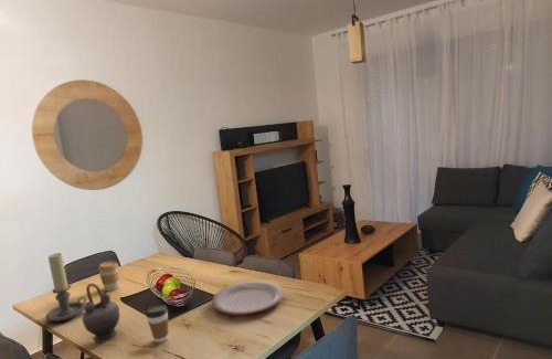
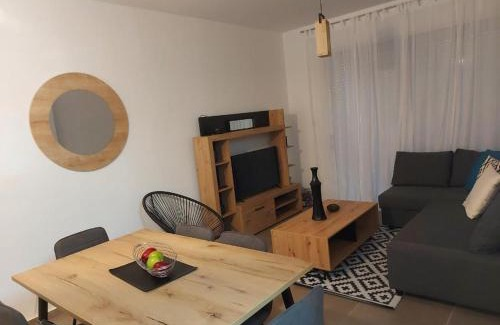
- coffee cup (159, 324)
- teapot (97, 309)
- plate (248, 297)
- coffee cup (109, 275)
- candle holder (63, 283)
